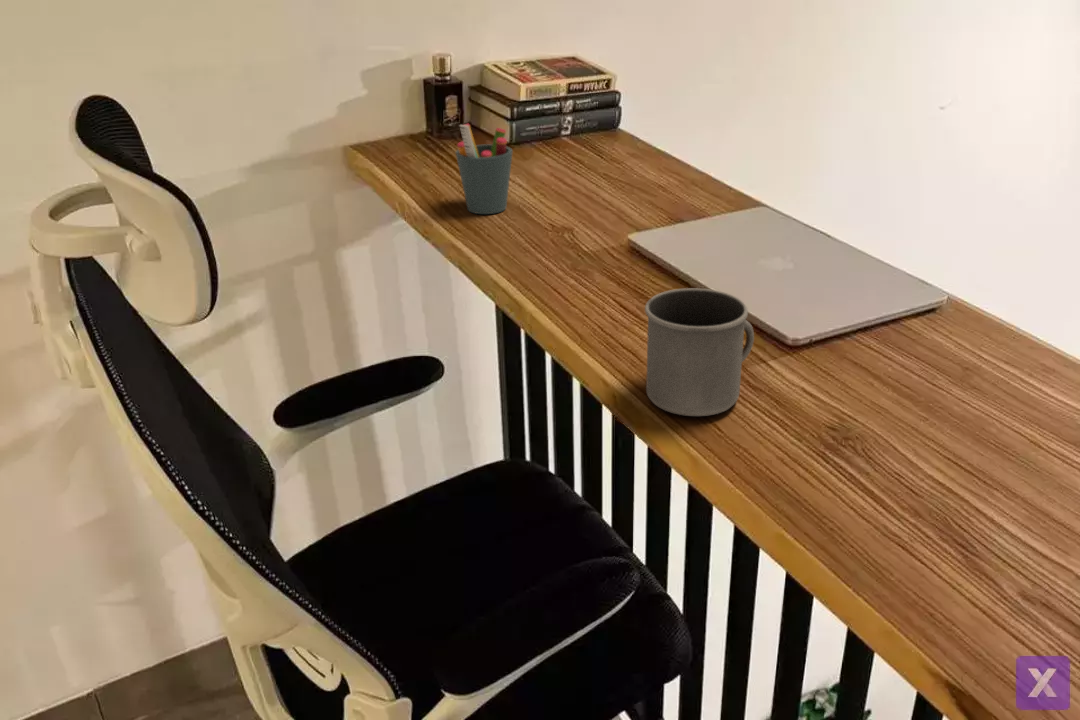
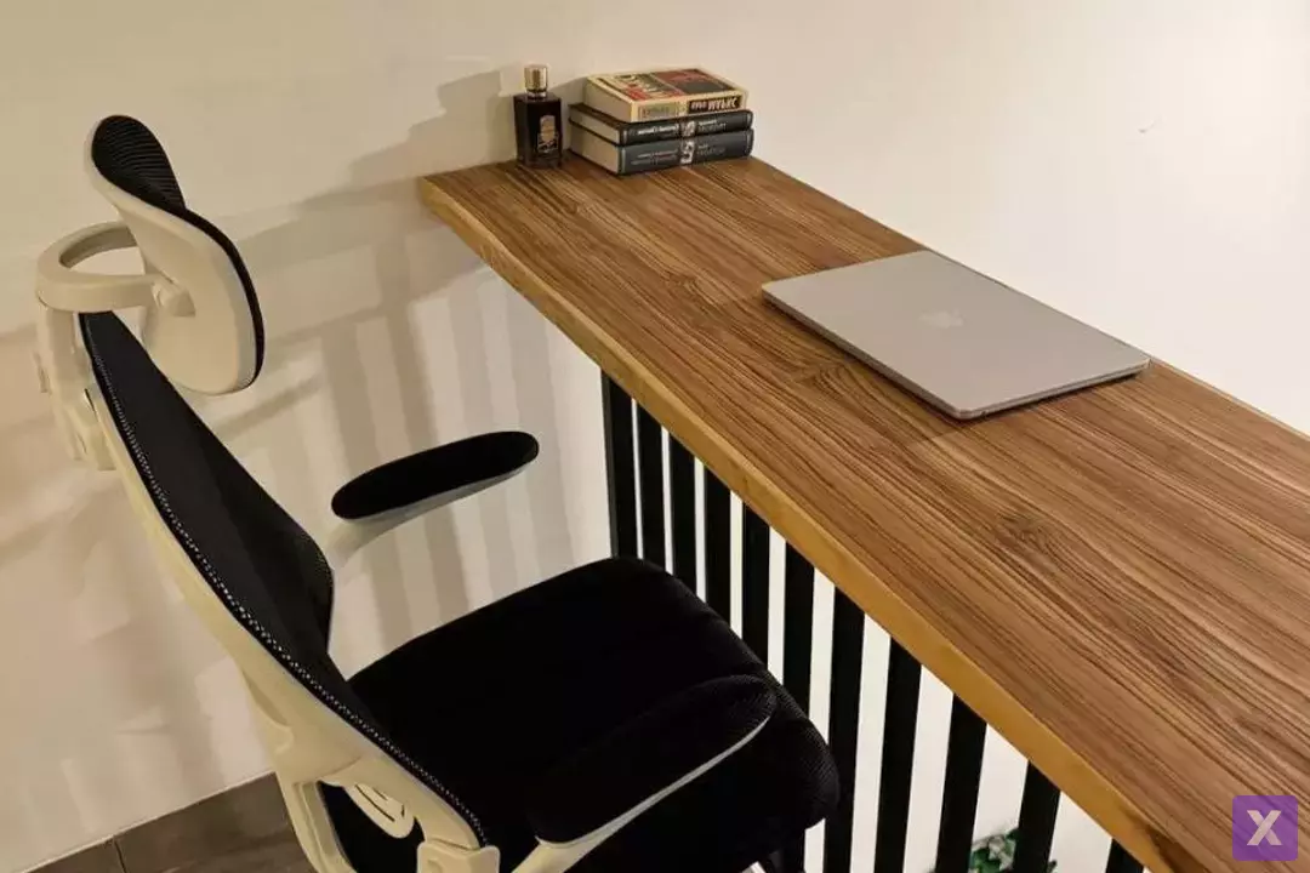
- pen holder (484, 164)
- mug (703, 348)
